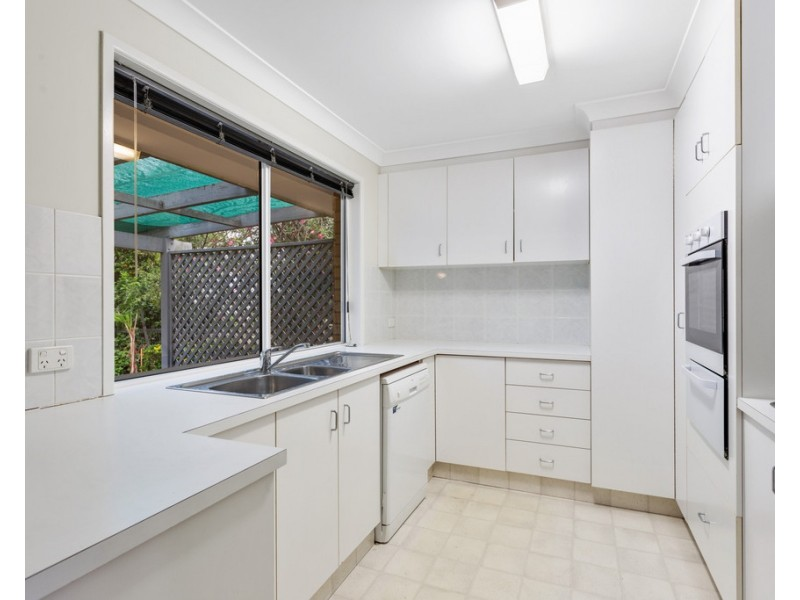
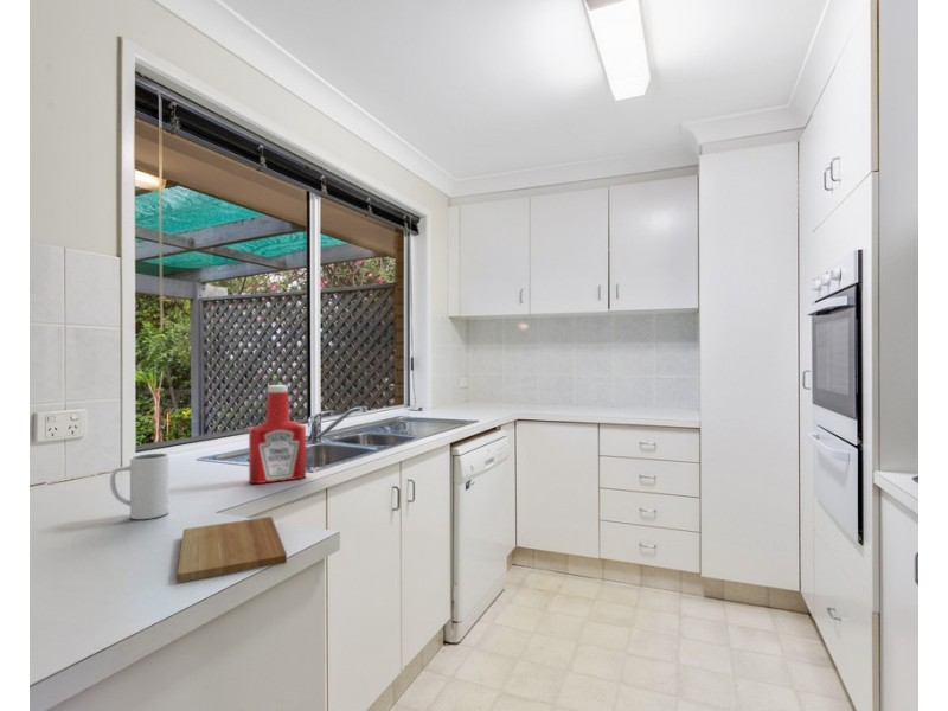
+ cutting board (231, 544)
+ soap bottle (277, 431)
+ mug (140, 486)
